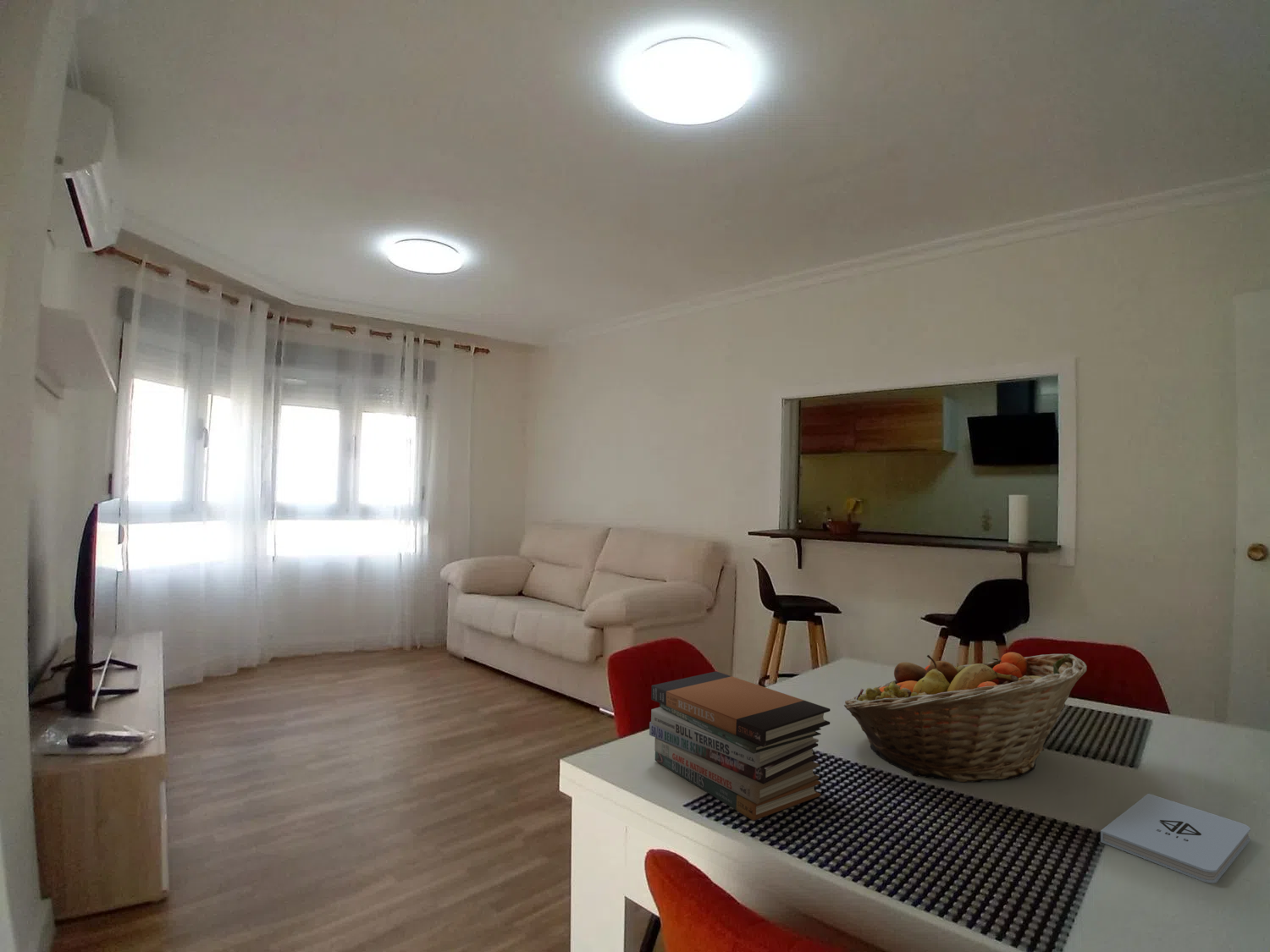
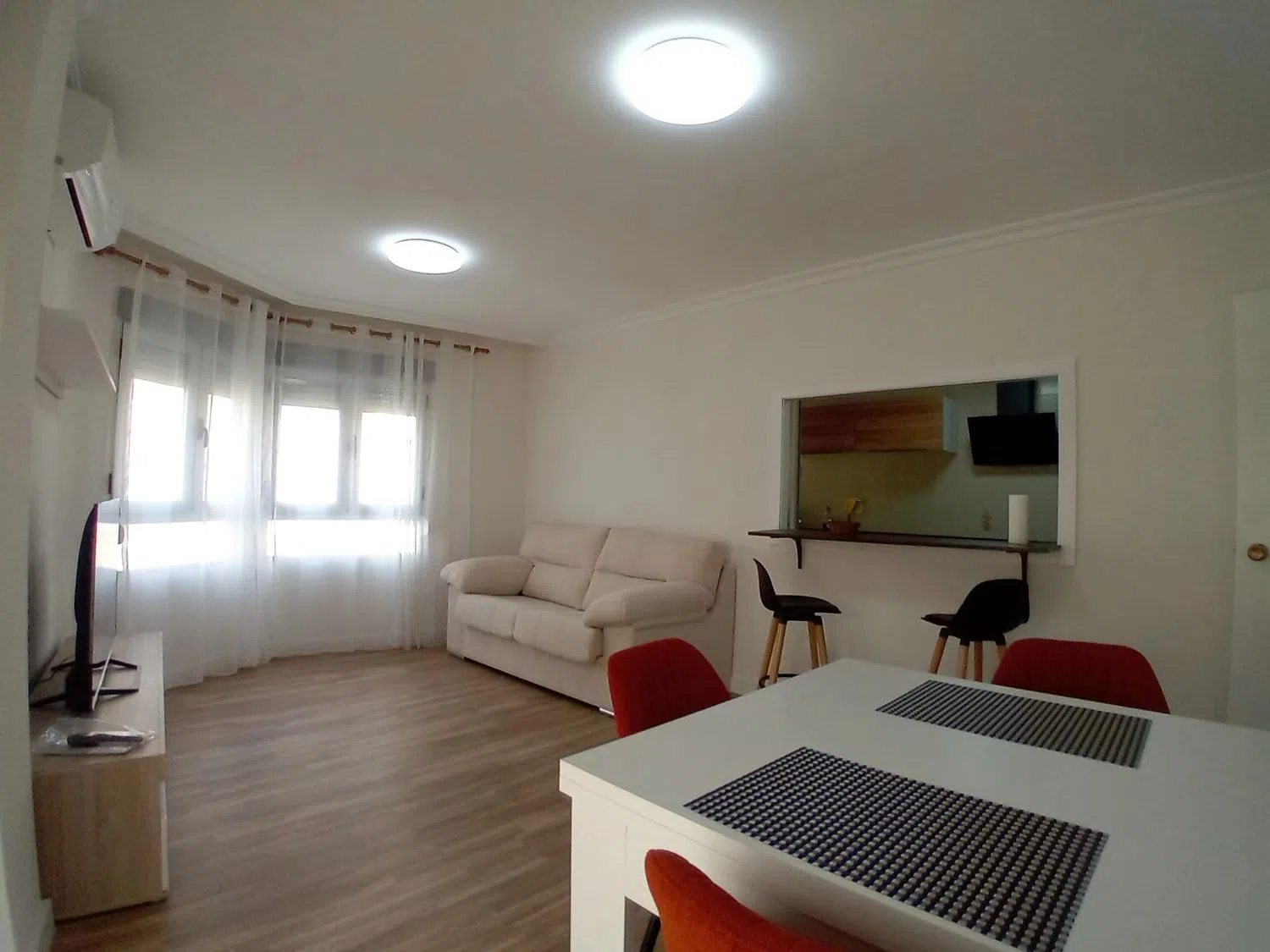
- book stack (733, 735)
- notepad (1177, 834)
- fruit basket (963, 701)
